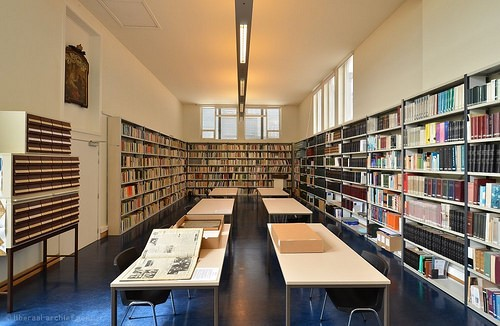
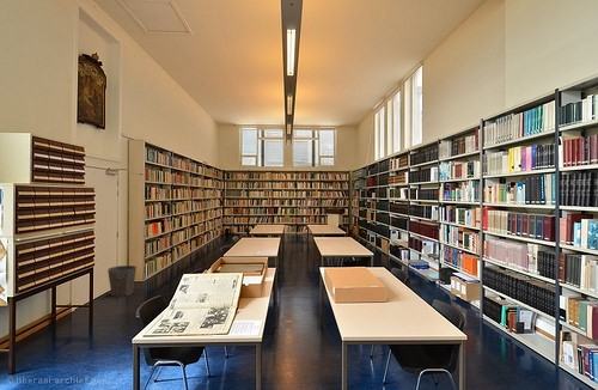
+ waste bin (122, 280)
